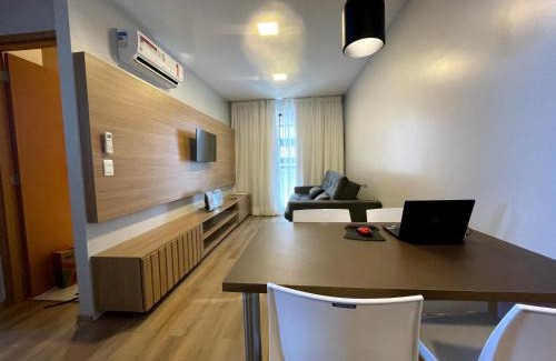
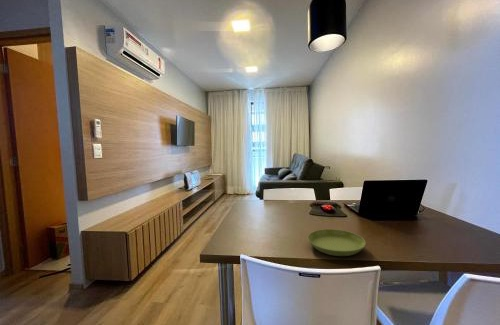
+ saucer (335, 242)
